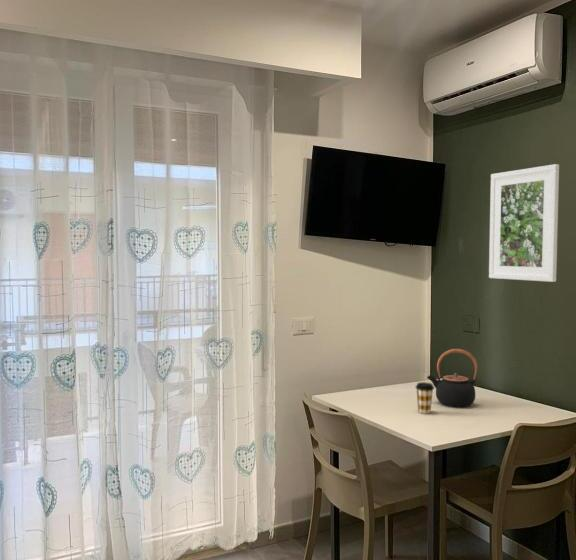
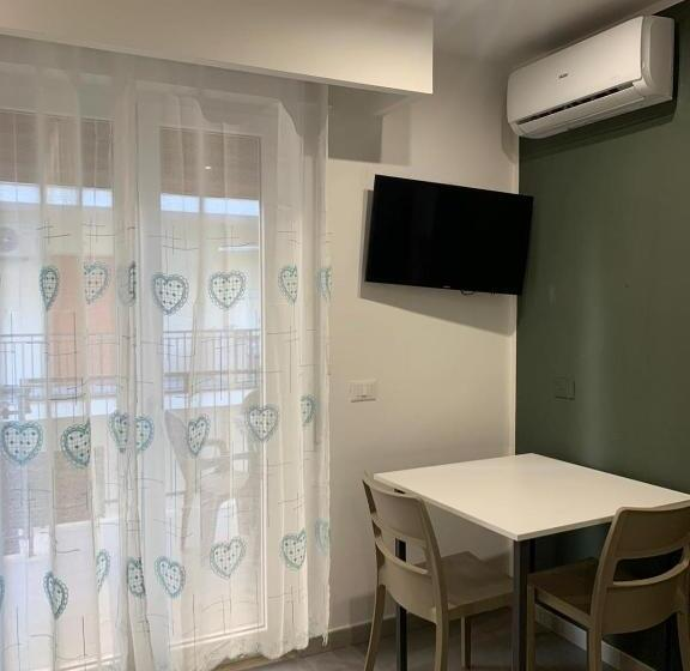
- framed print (521, 224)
- teapot (451, 376)
- coffee cup (424, 398)
